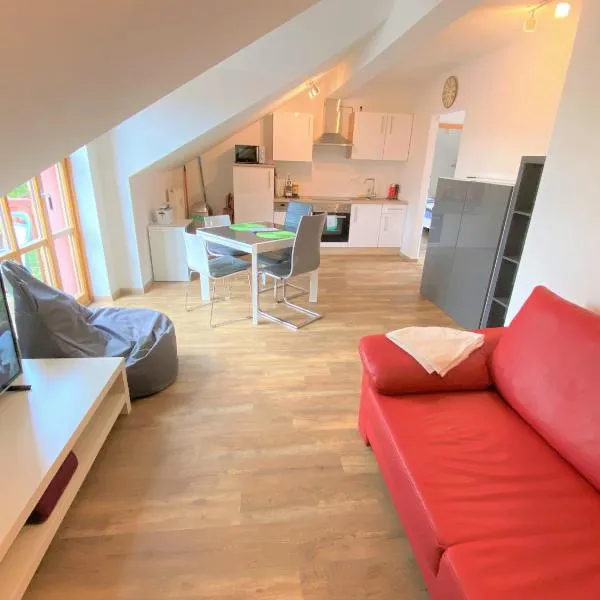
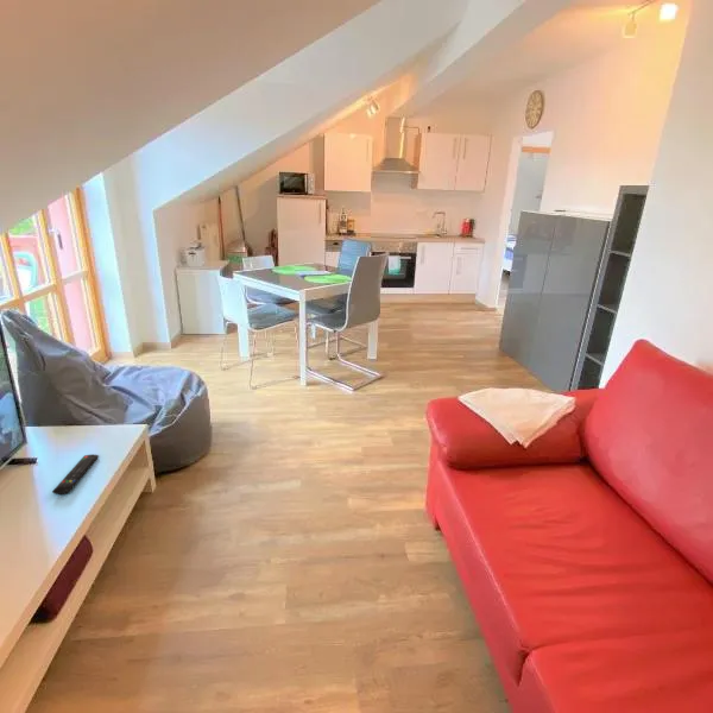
+ remote control (77, 473)
